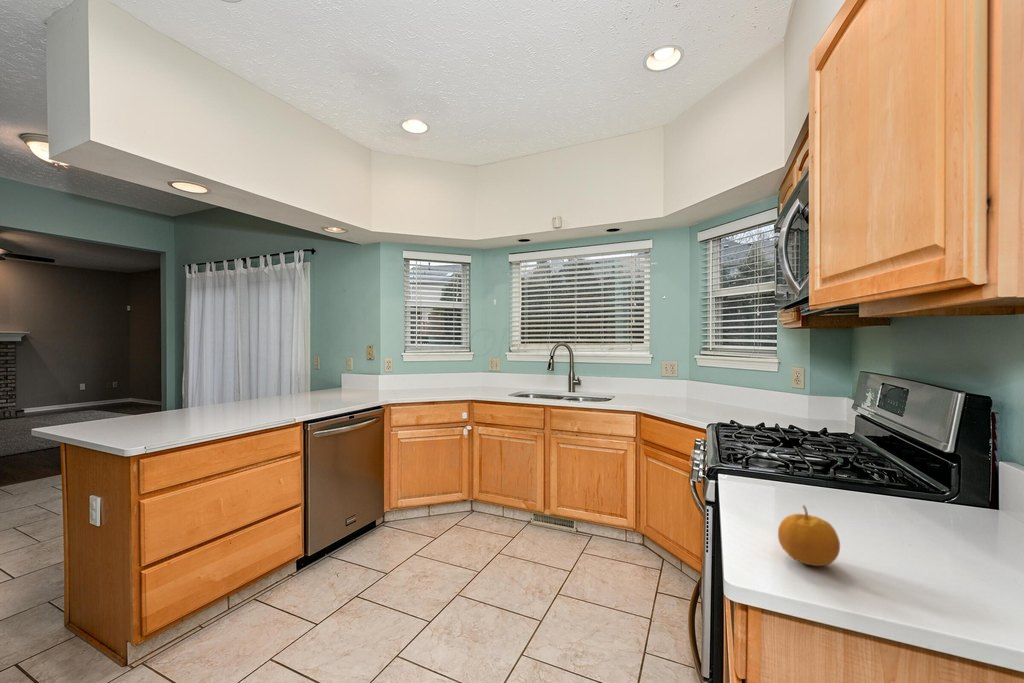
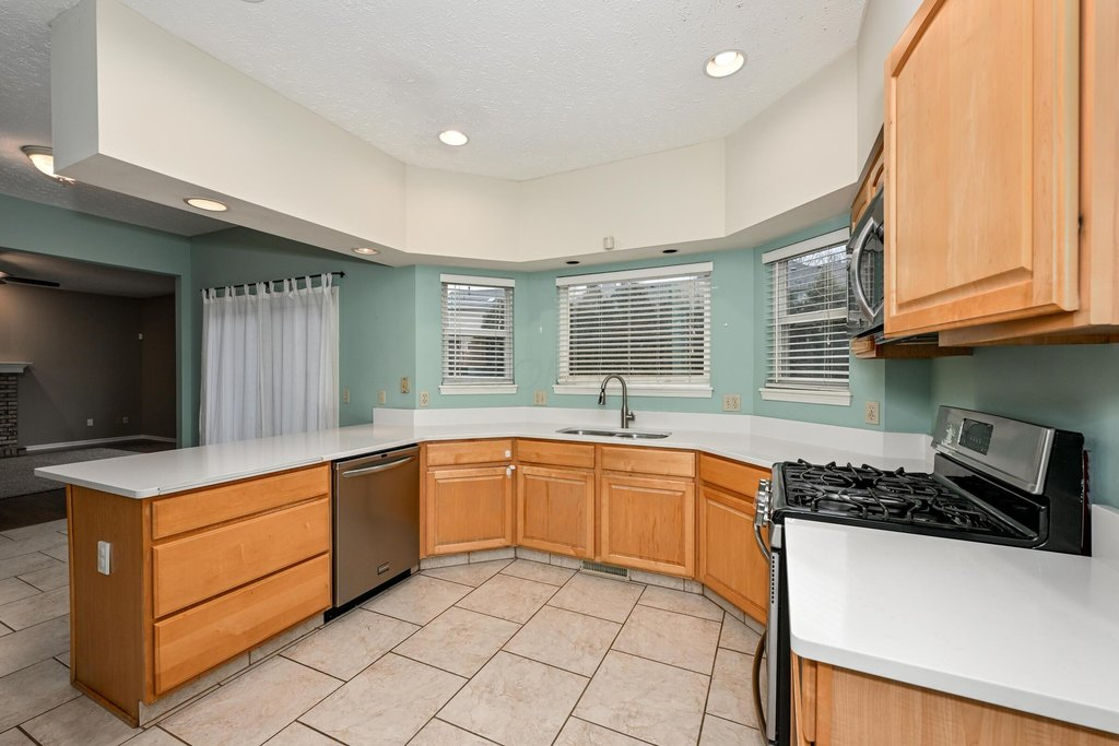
- fruit (807, 533)
